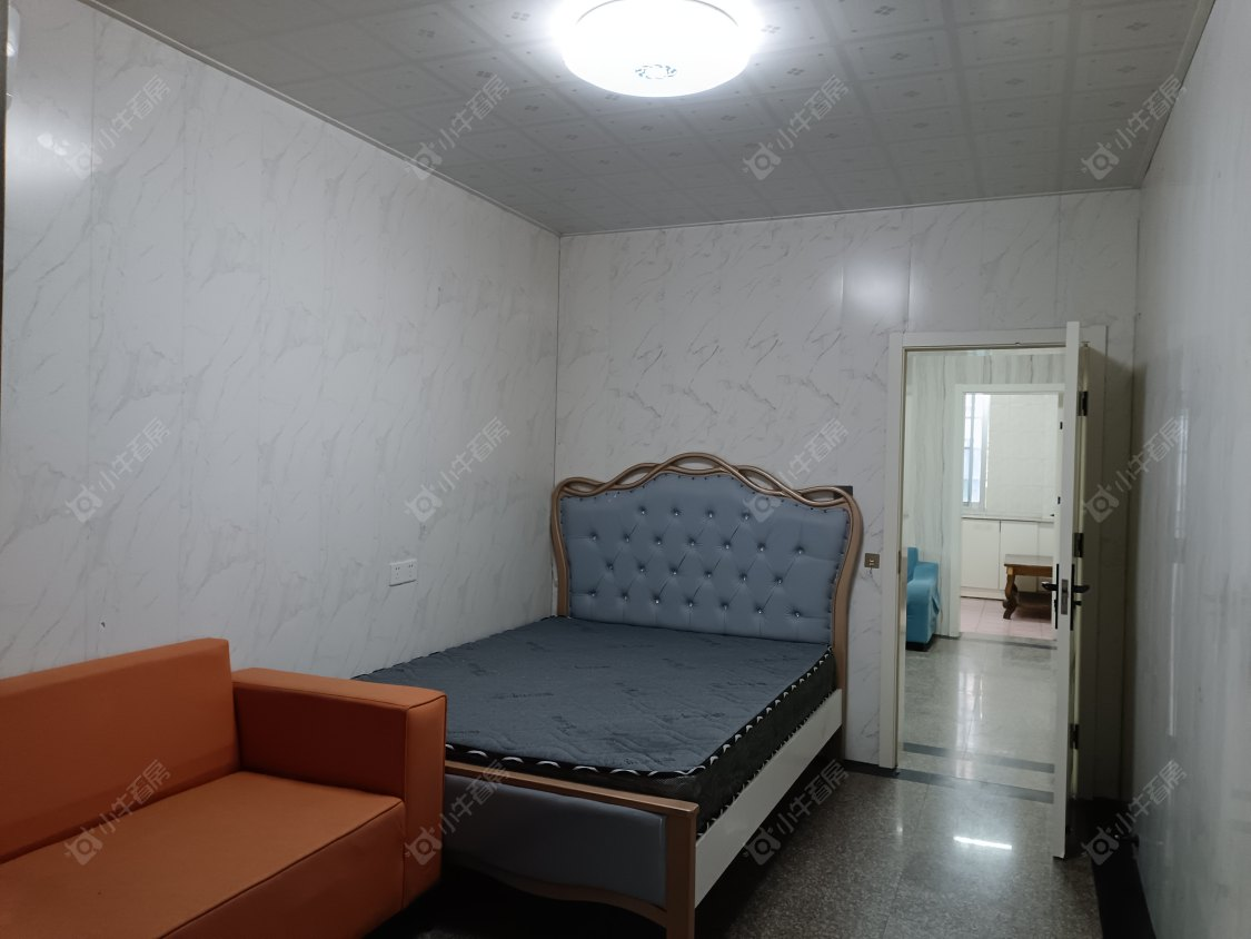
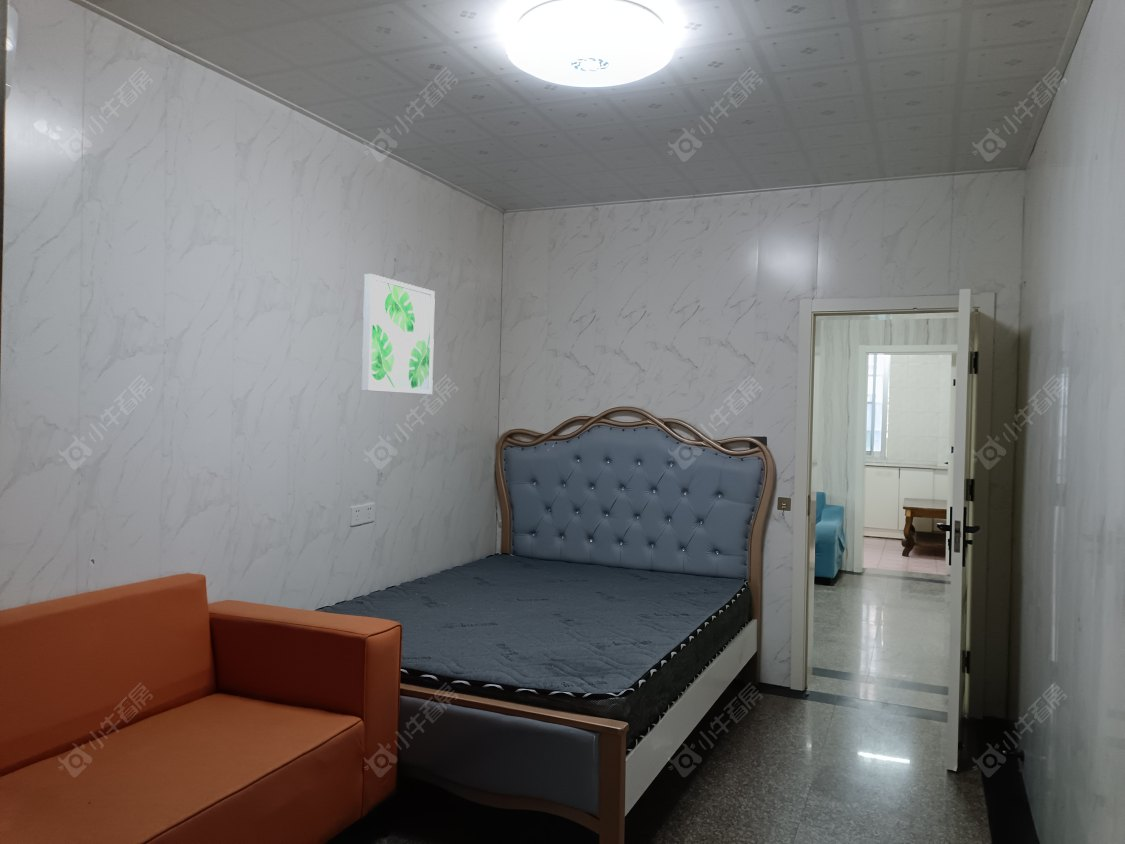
+ wall art (400, 337)
